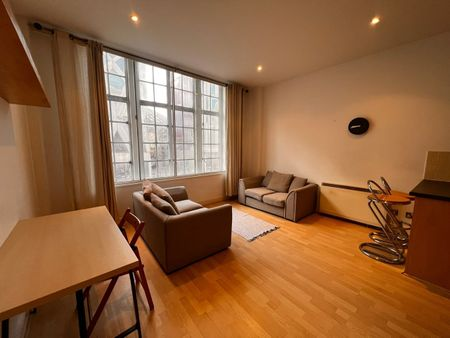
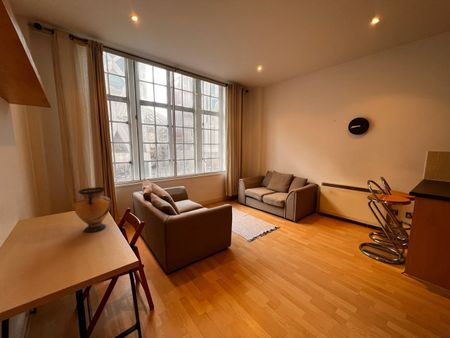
+ vase (93, 209)
